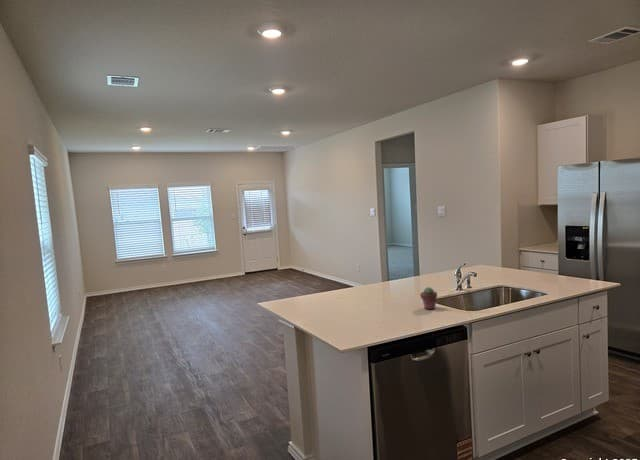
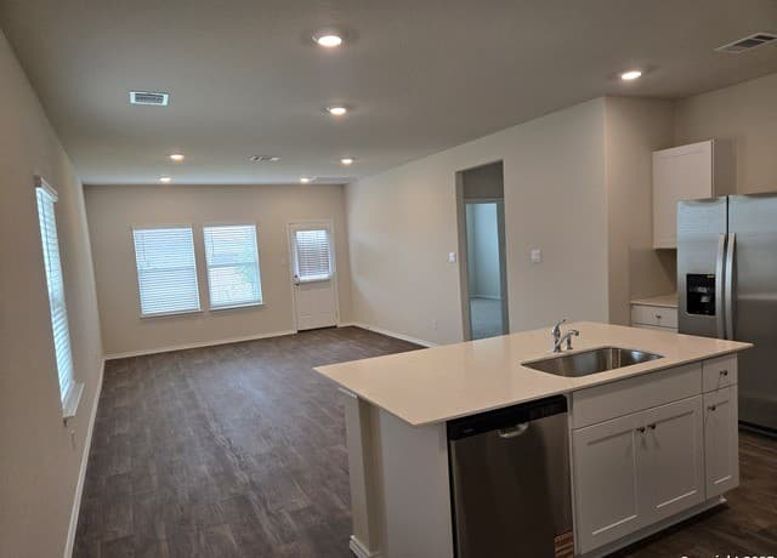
- potted succulent (429, 297)
